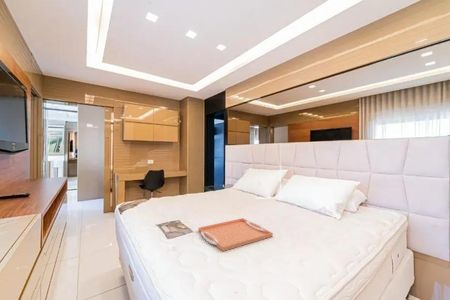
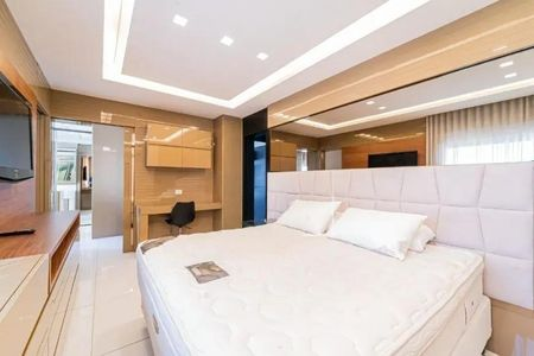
- serving tray (234, 231)
